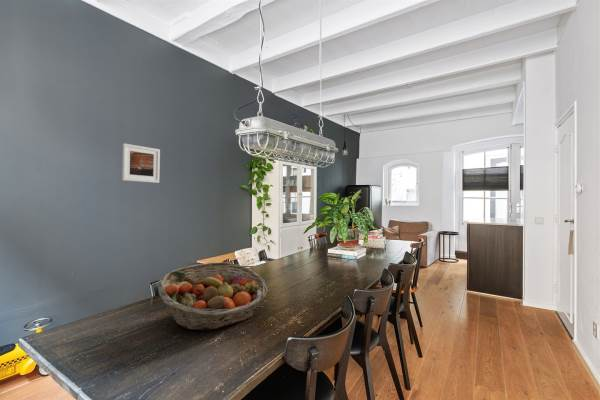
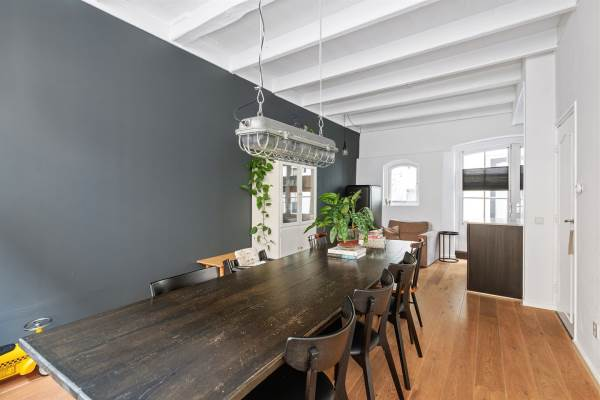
- fruit basket (215, 292)
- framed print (141, 164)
